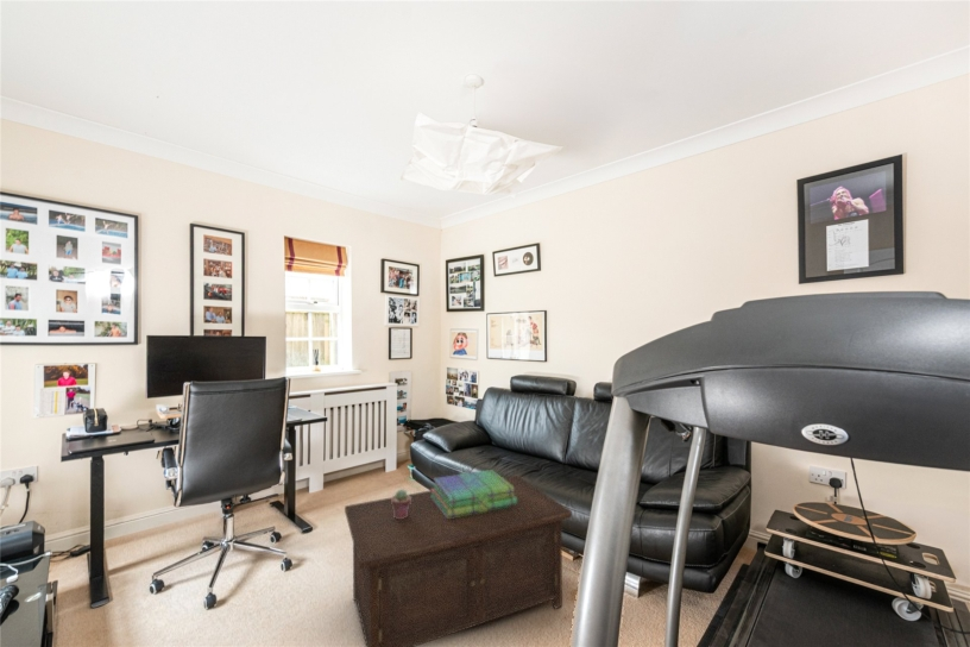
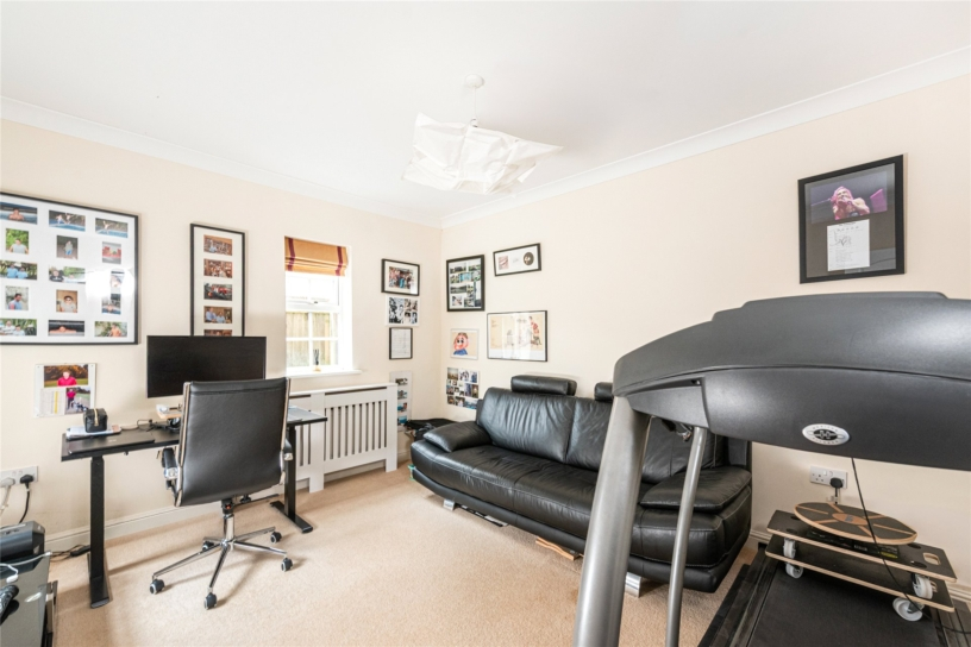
- cabinet (456, 555)
- potted succulent (401, 502)
- stack of books (472, 491)
